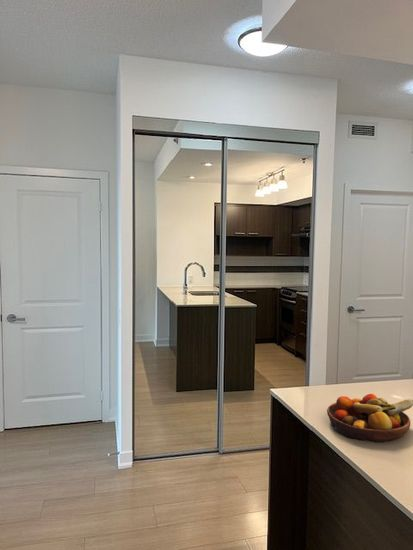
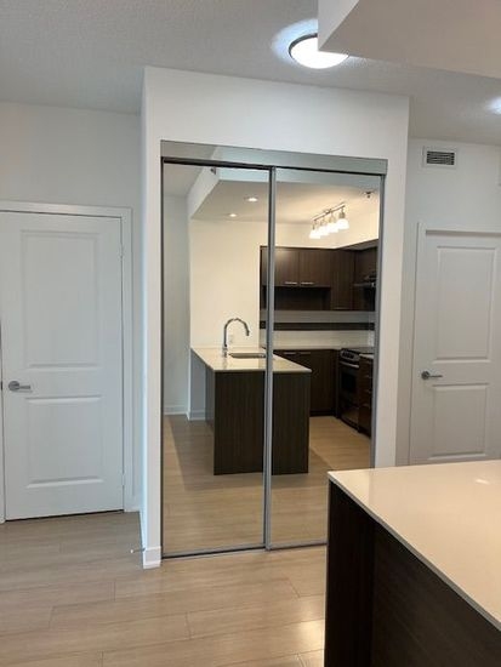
- fruit bowl (368, 410)
